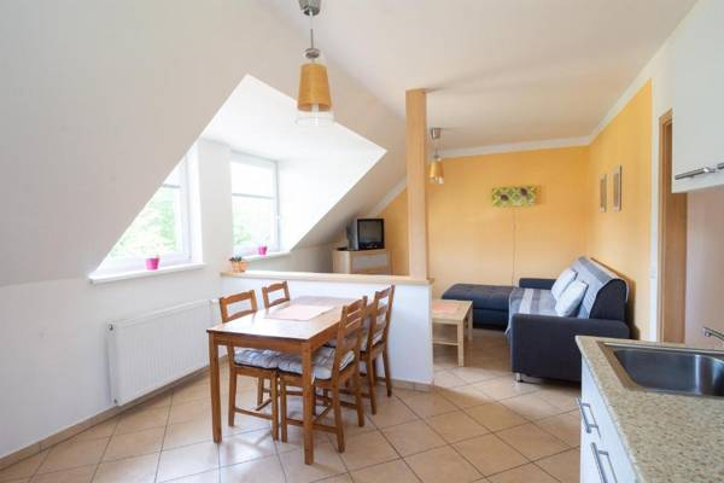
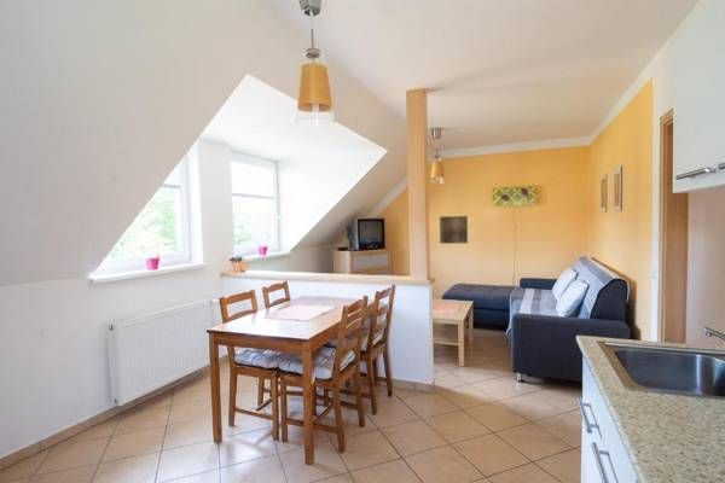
+ wall art (453, 229)
